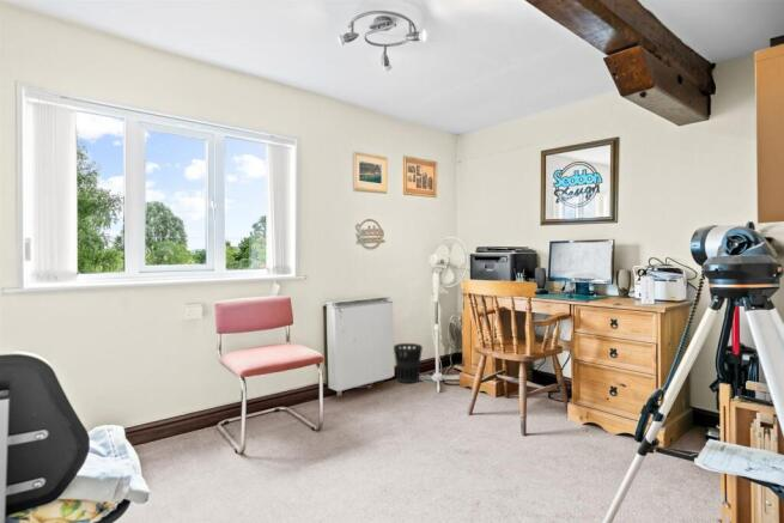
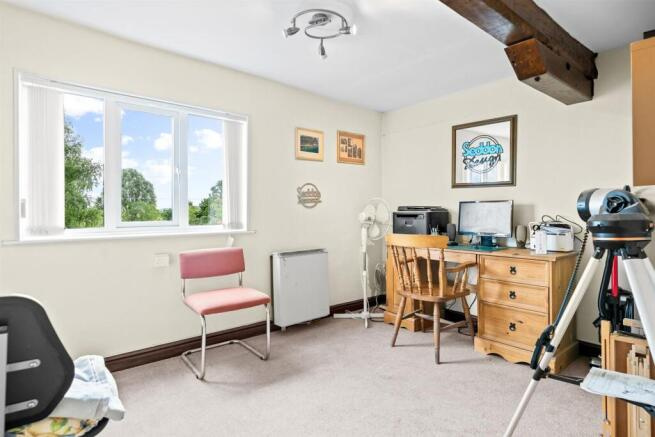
- wastebasket (407, 363)
